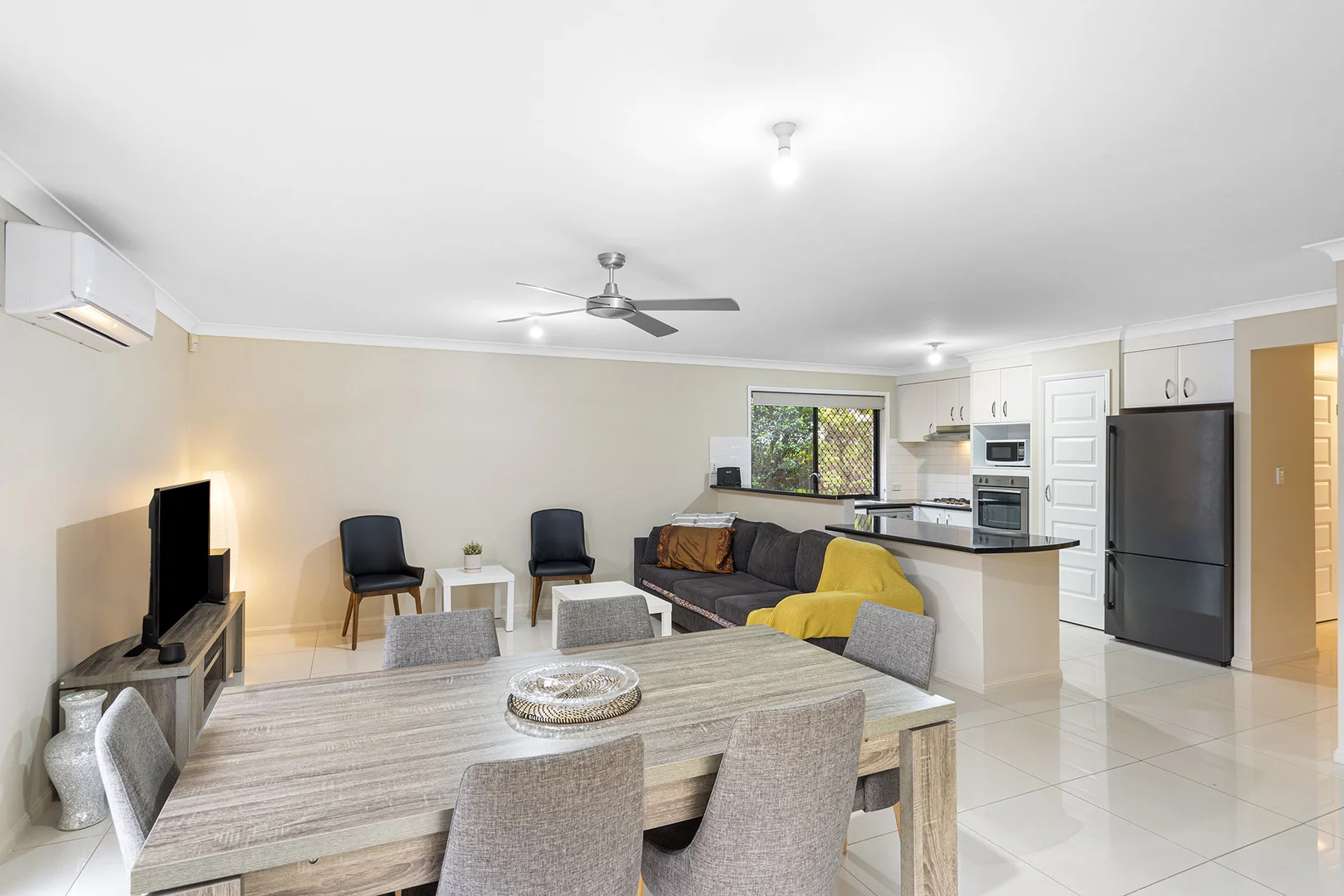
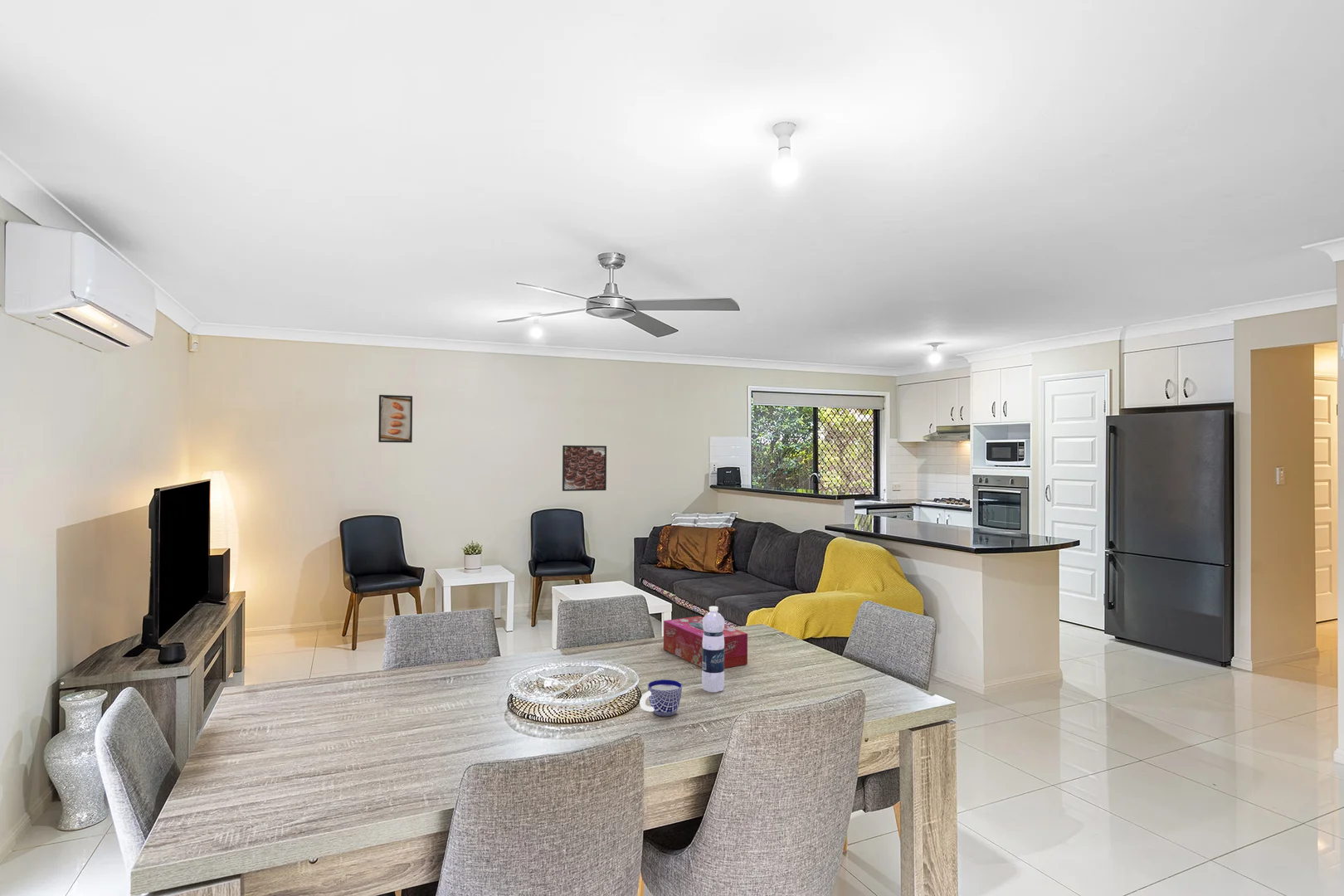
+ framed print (584, 468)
+ cup (660, 699)
+ tissue box (702, 641)
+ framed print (395, 418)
+ water bottle (713, 648)
